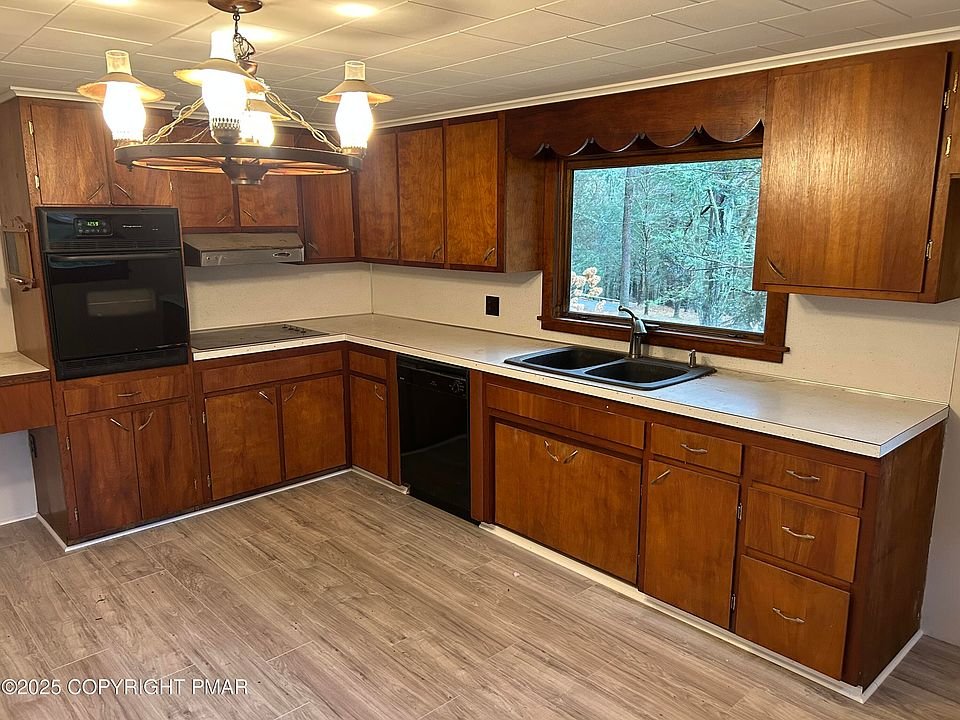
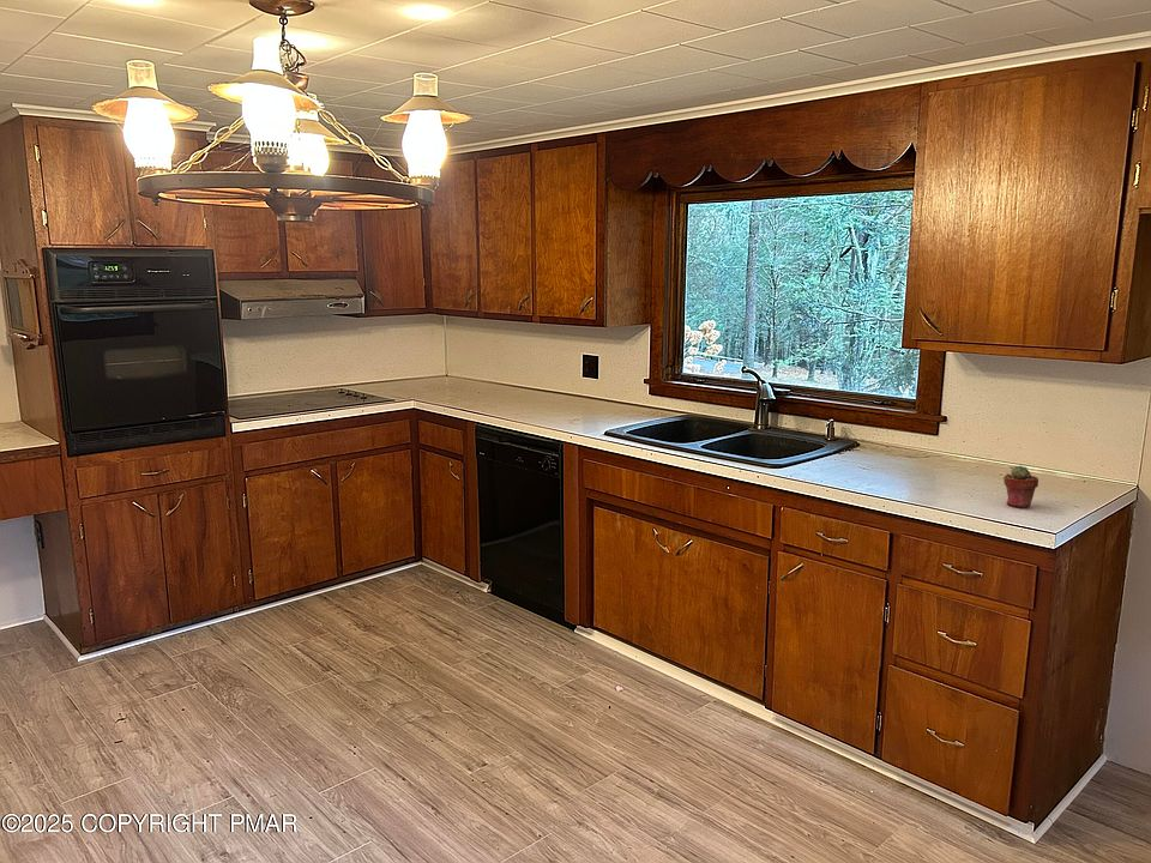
+ potted succulent (1020, 484)
